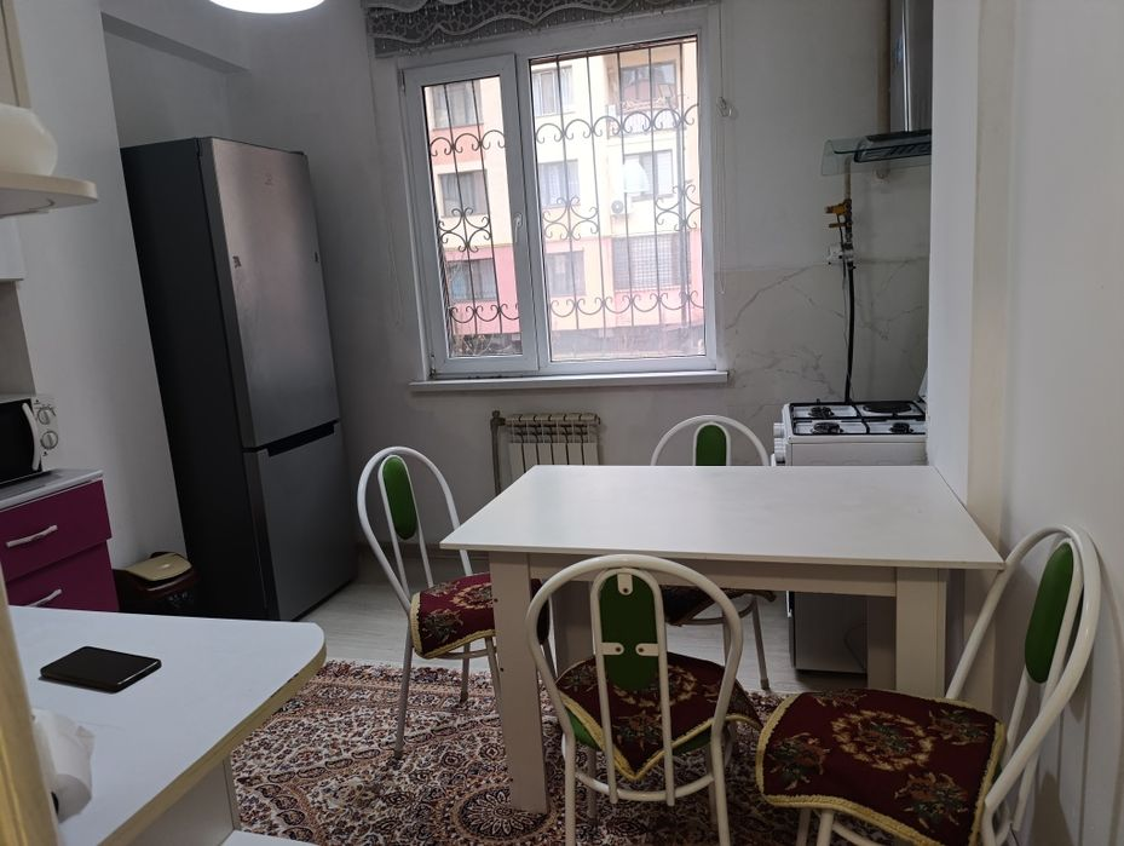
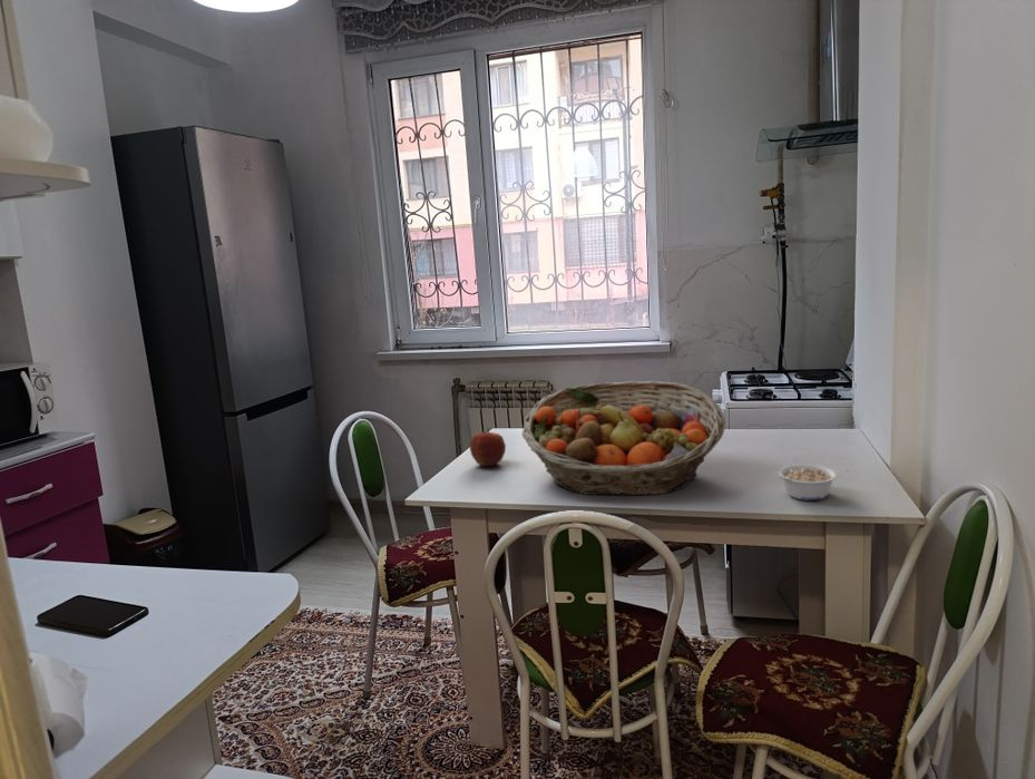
+ fruit basket (621, 436)
+ legume (807, 481)
+ apple (487, 447)
